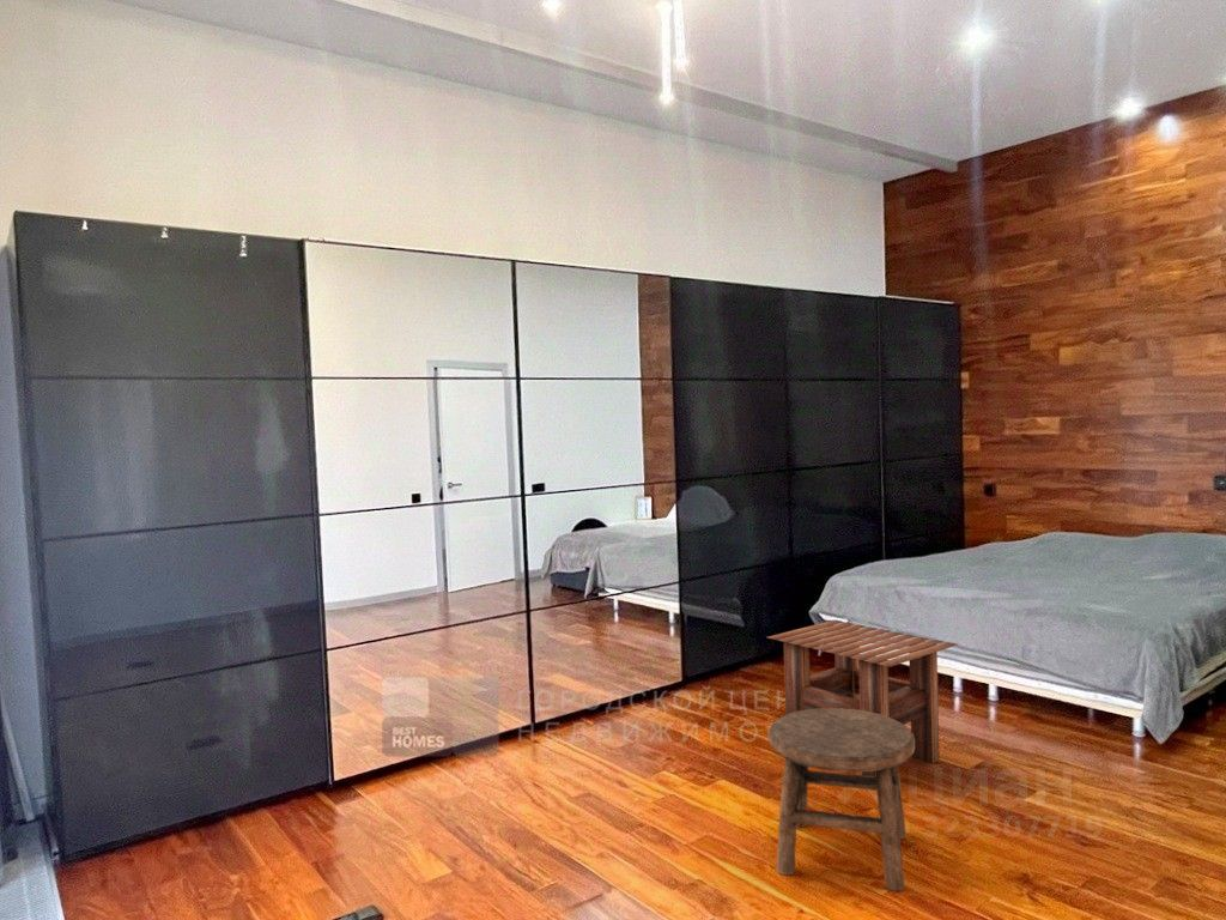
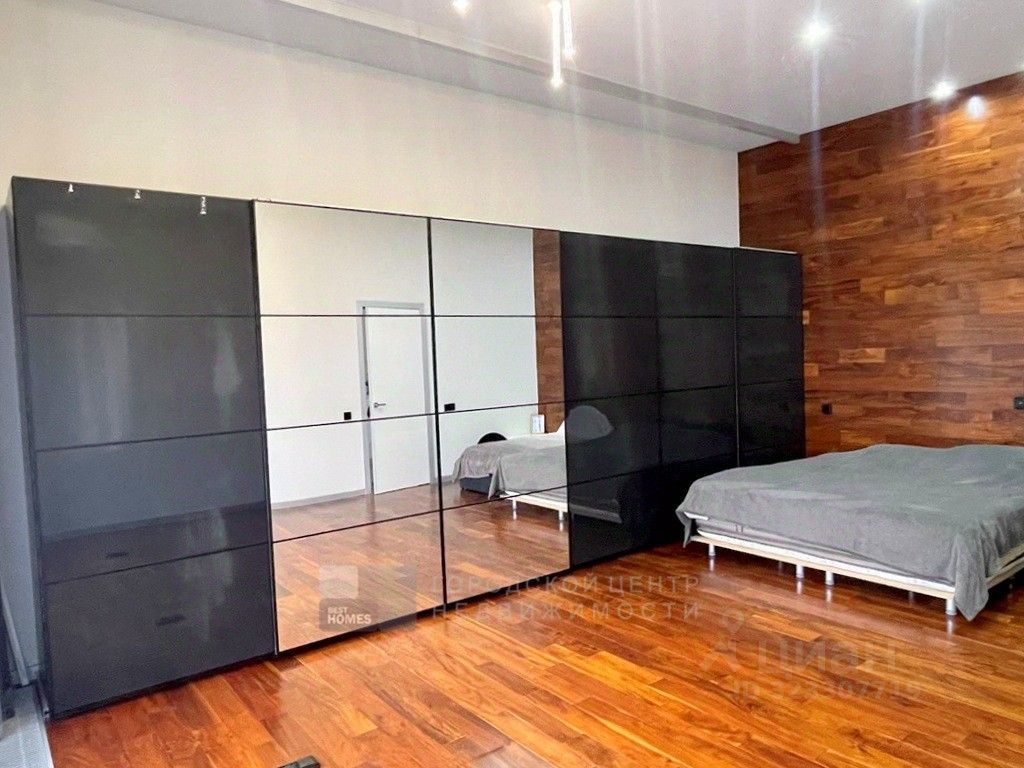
- side table (861, 697)
- stool (842, 786)
